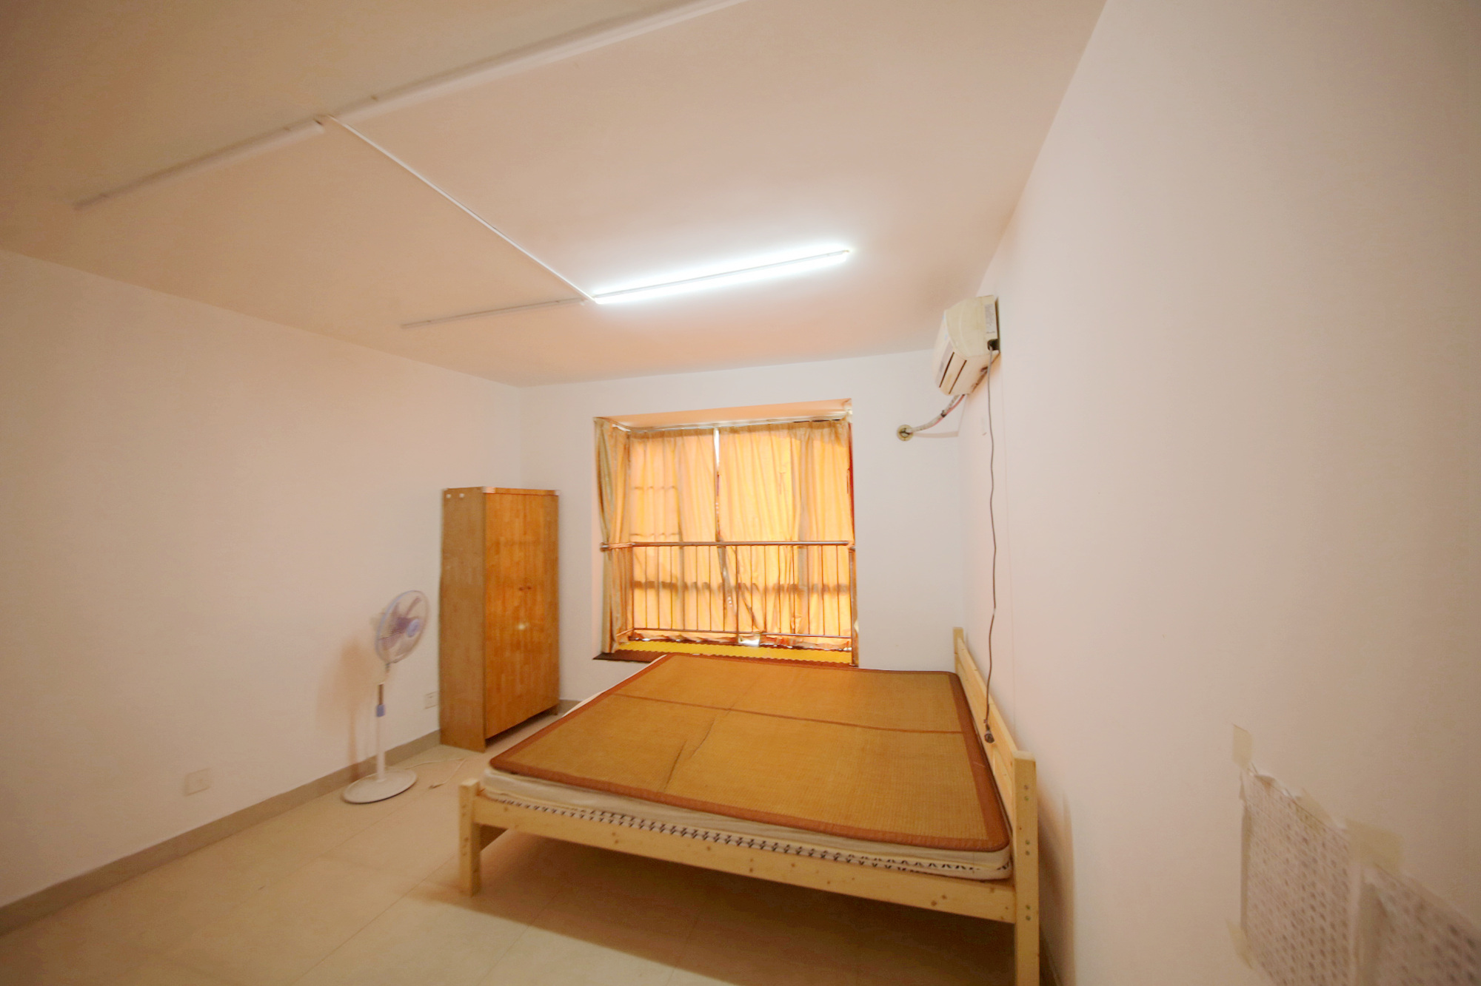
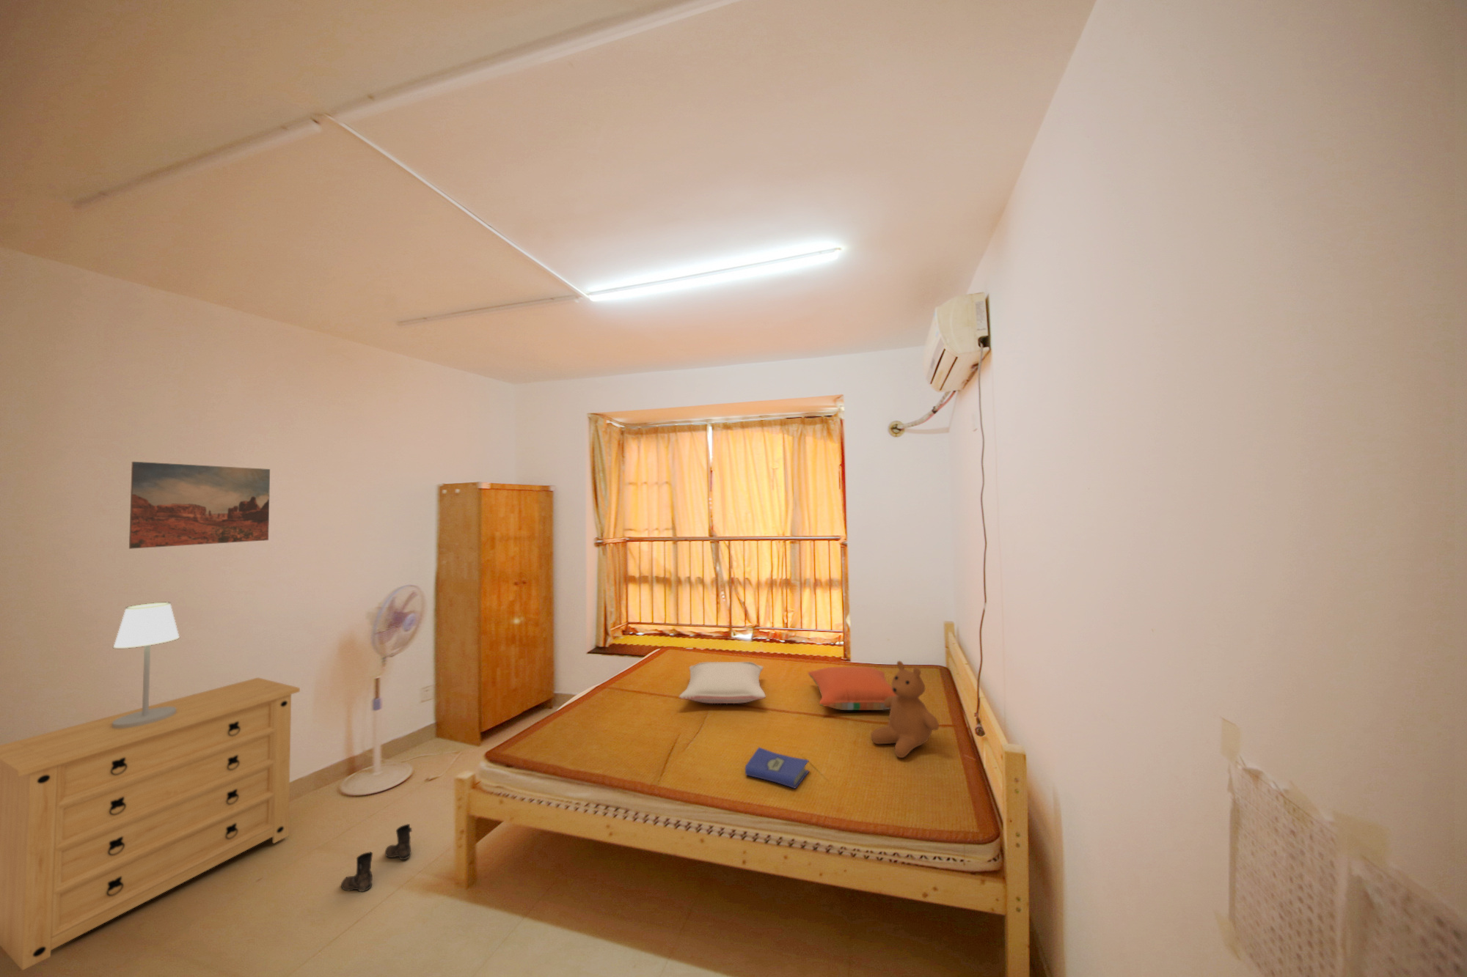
+ dresser (161, 797)
+ pillow (724, 682)
+ pillow (854, 687)
+ boots (372, 855)
+ wall art (206, 504)
+ table lamp (146, 661)
+ hardcover book (777, 768)
+ teddy bear (902, 705)
